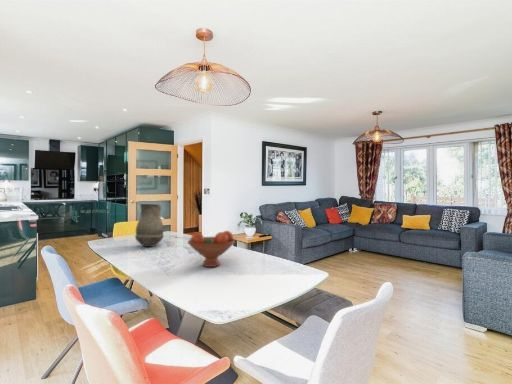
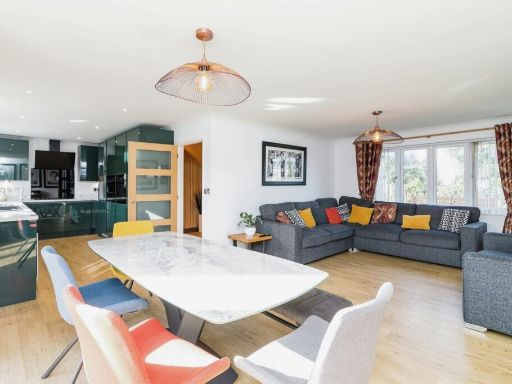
- vase (149, 224)
- fruit bowl (211, 247)
